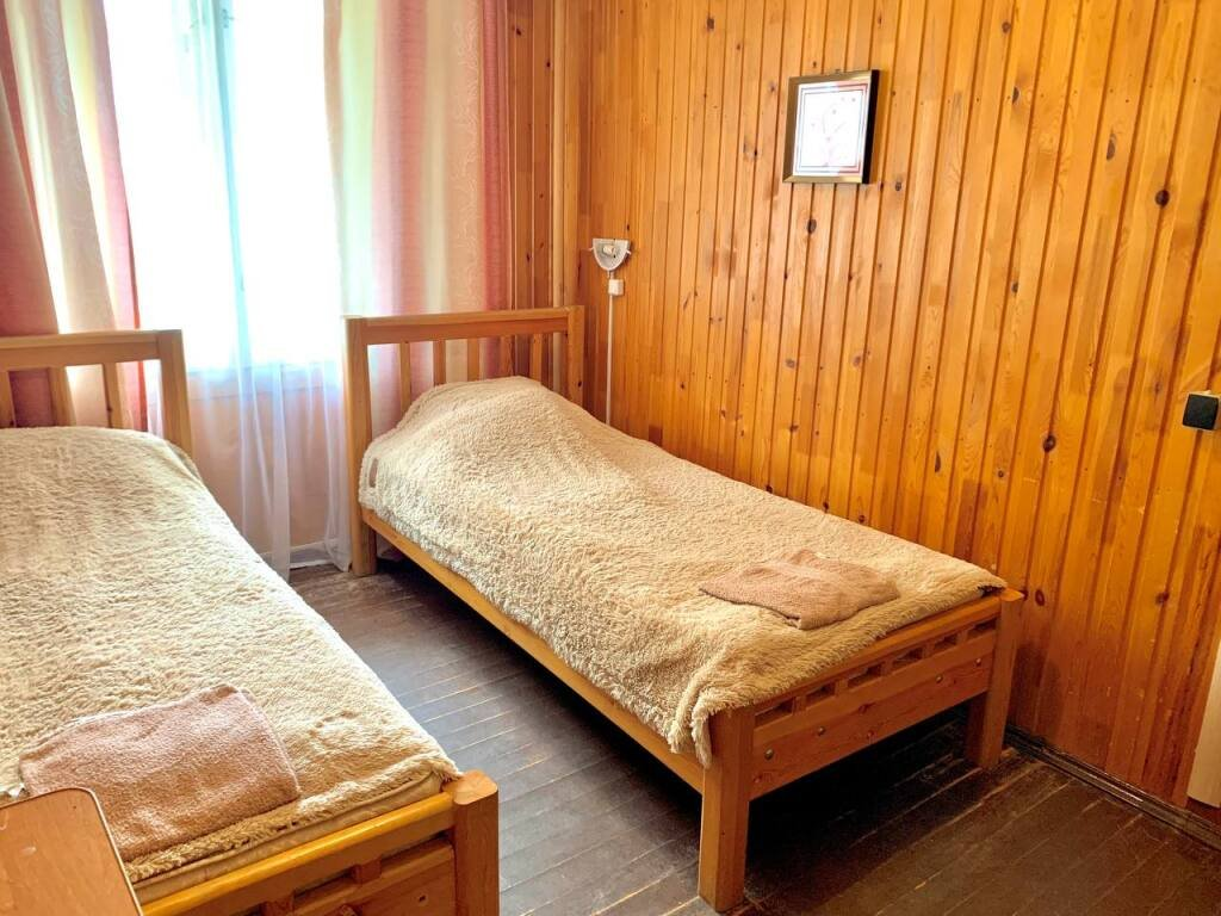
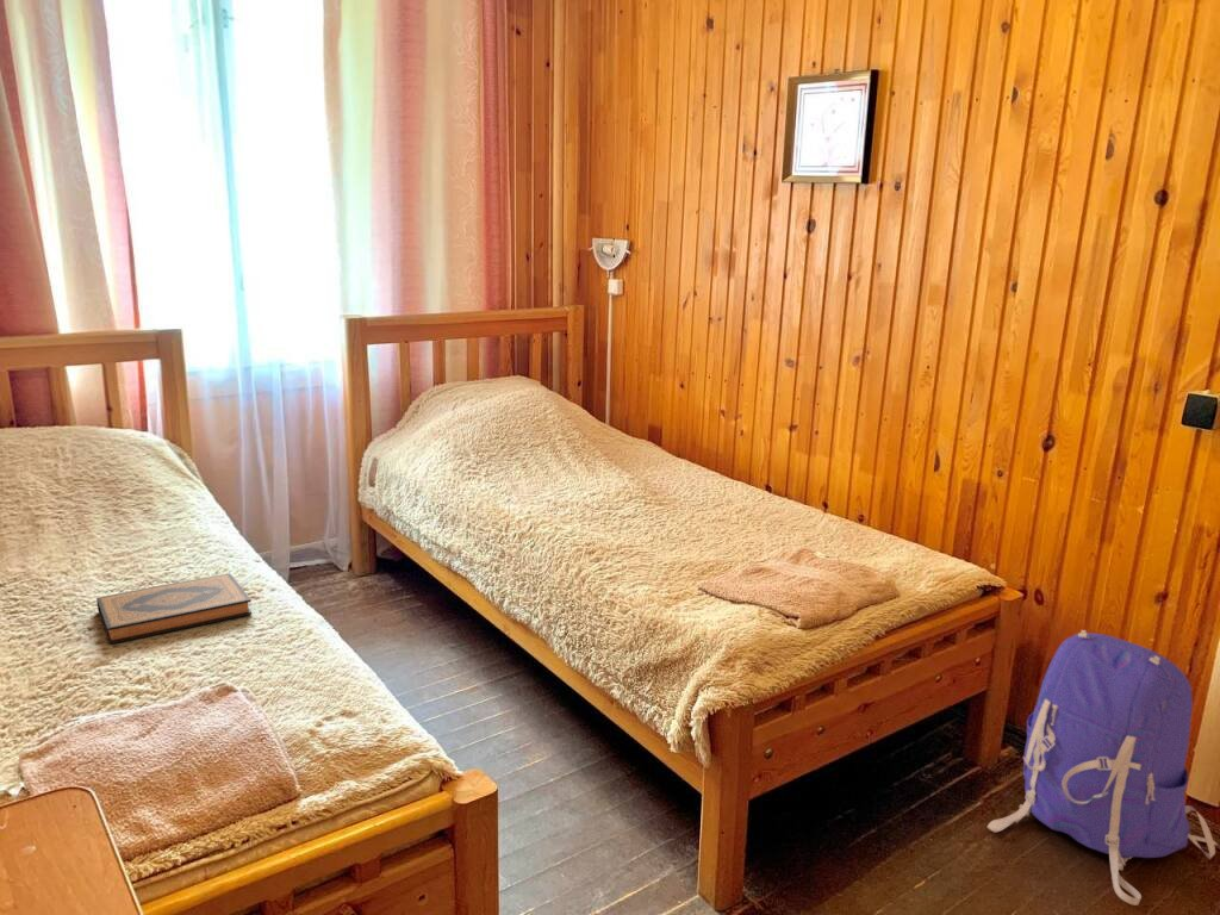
+ hardback book (174, 604)
+ backpack (1106, 742)
